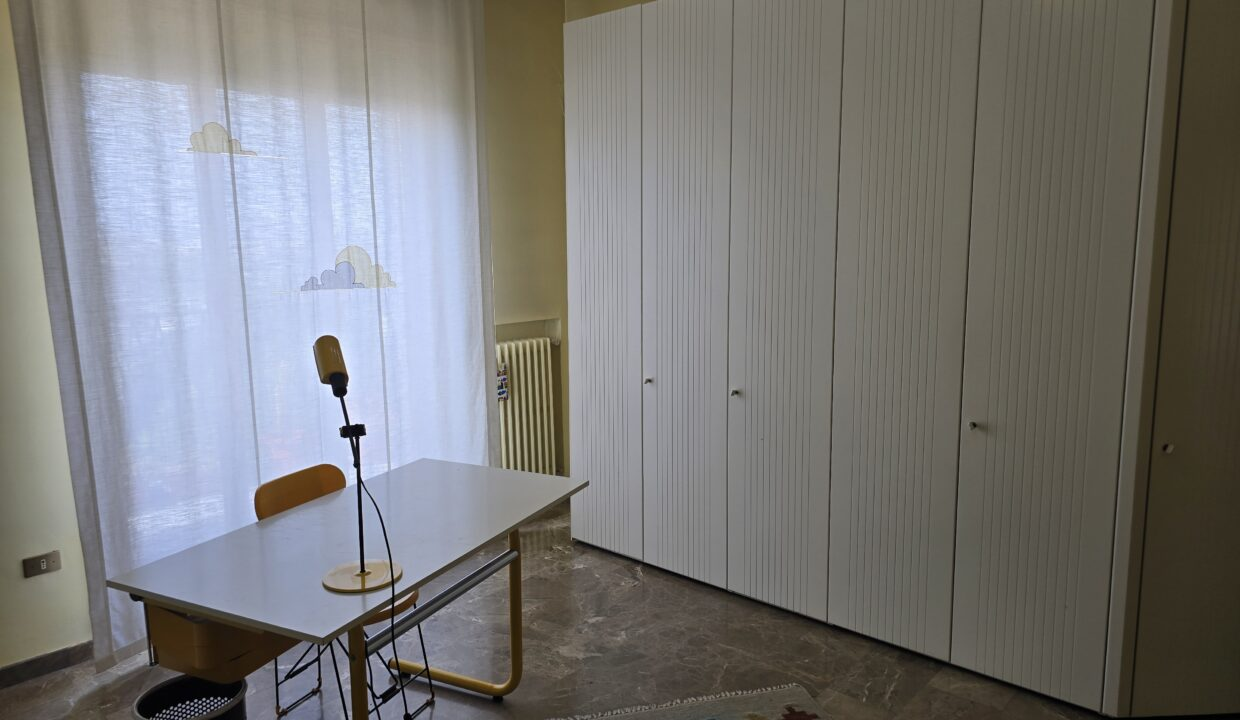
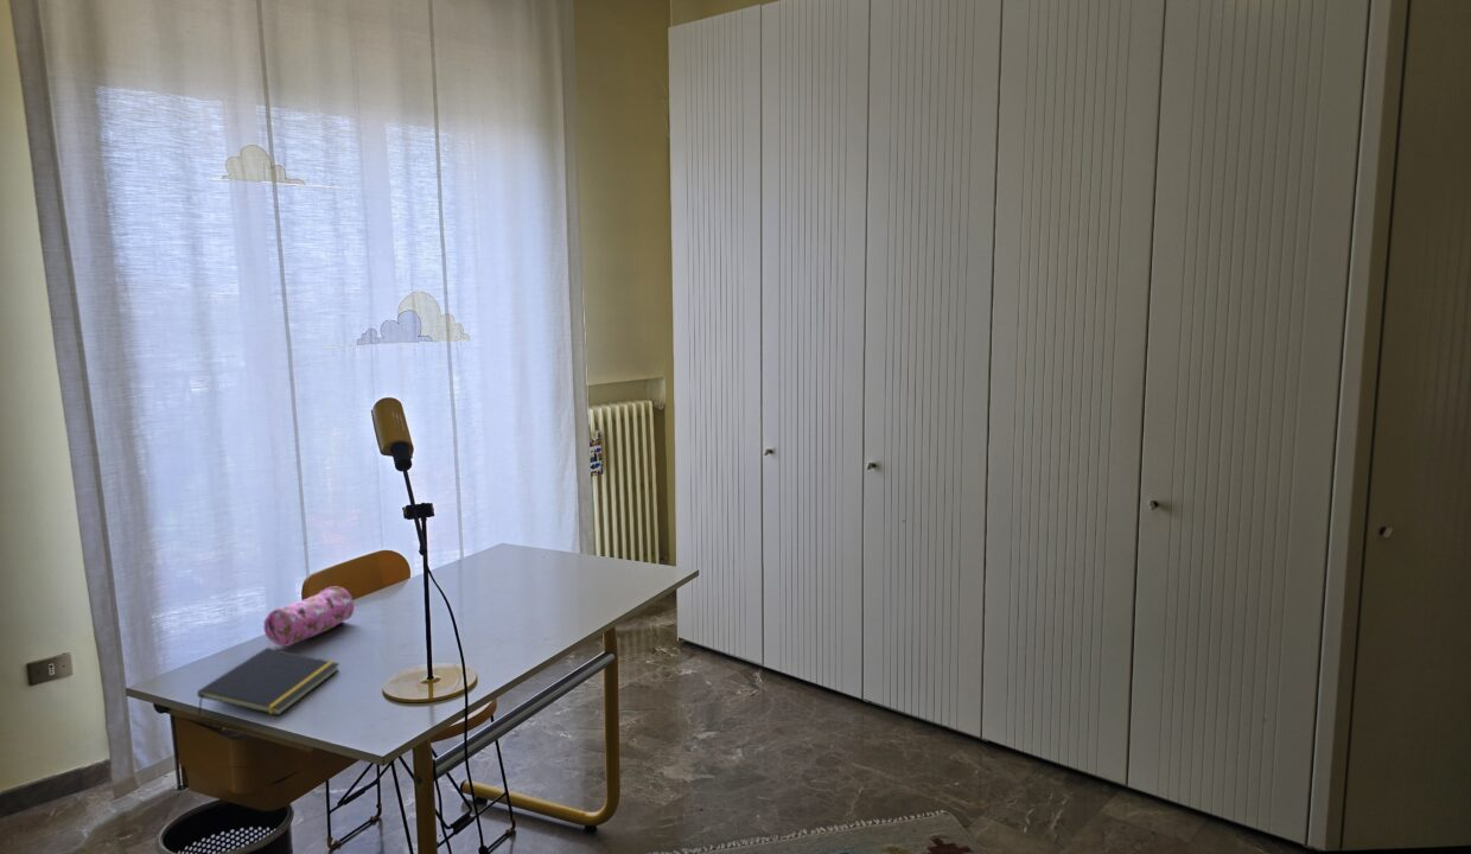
+ pencil case (310, 614)
+ notepad (272, 678)
